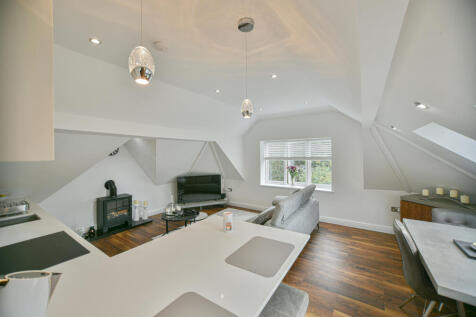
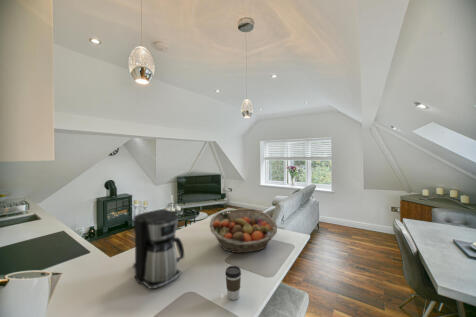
+ coffee cup (233, 282)
+ fruit basket (243, 228)
+ coffee maker (159, 240)
